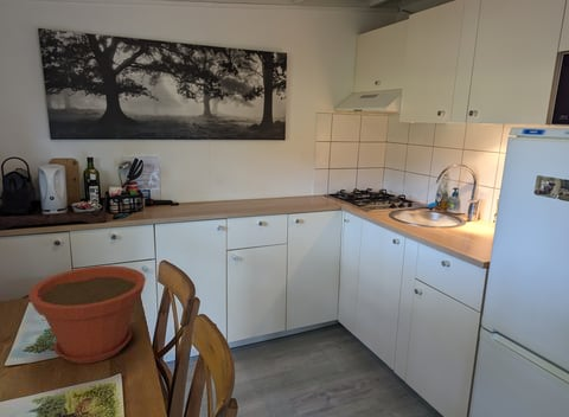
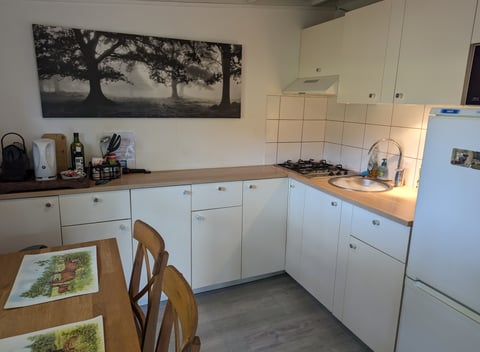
- plant pot (92, 316)
